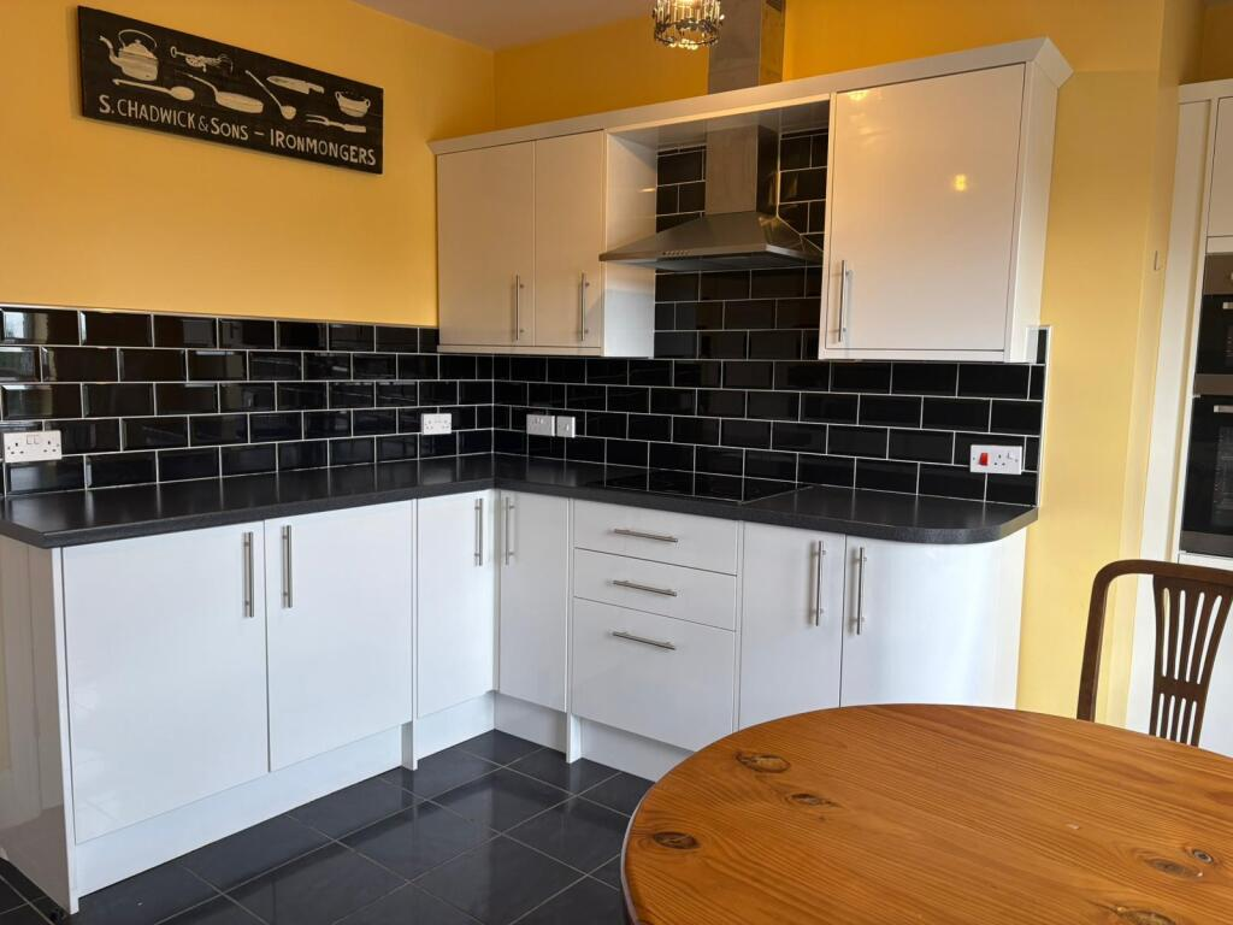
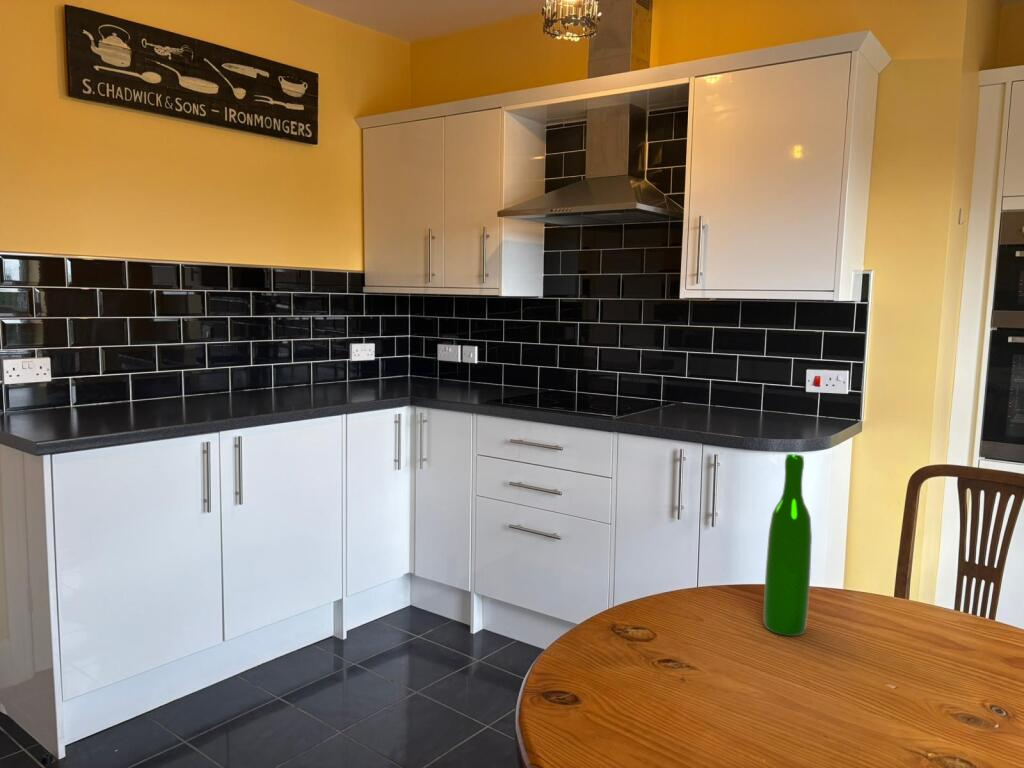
+ wine bottle (789, 542)
